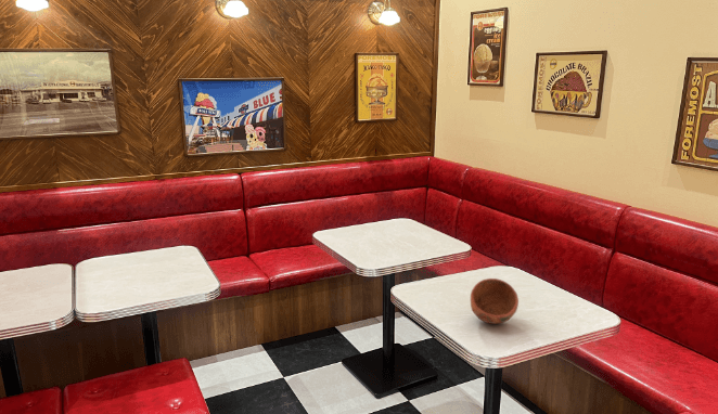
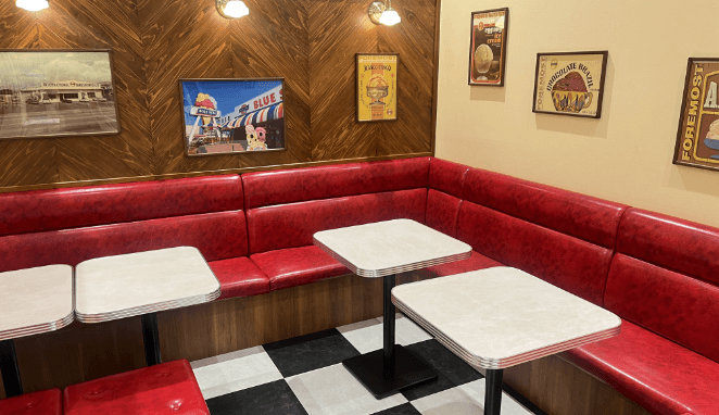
- bowl (493, 301)
